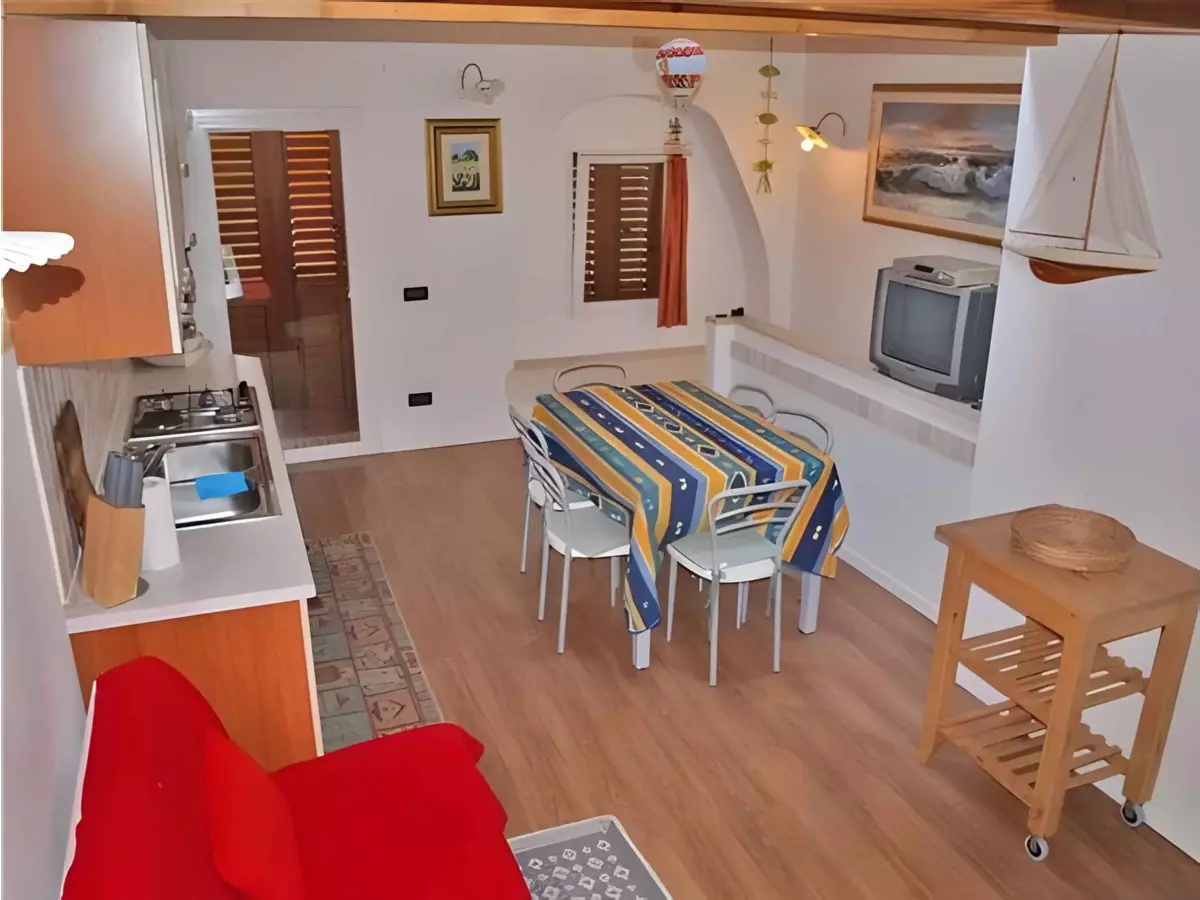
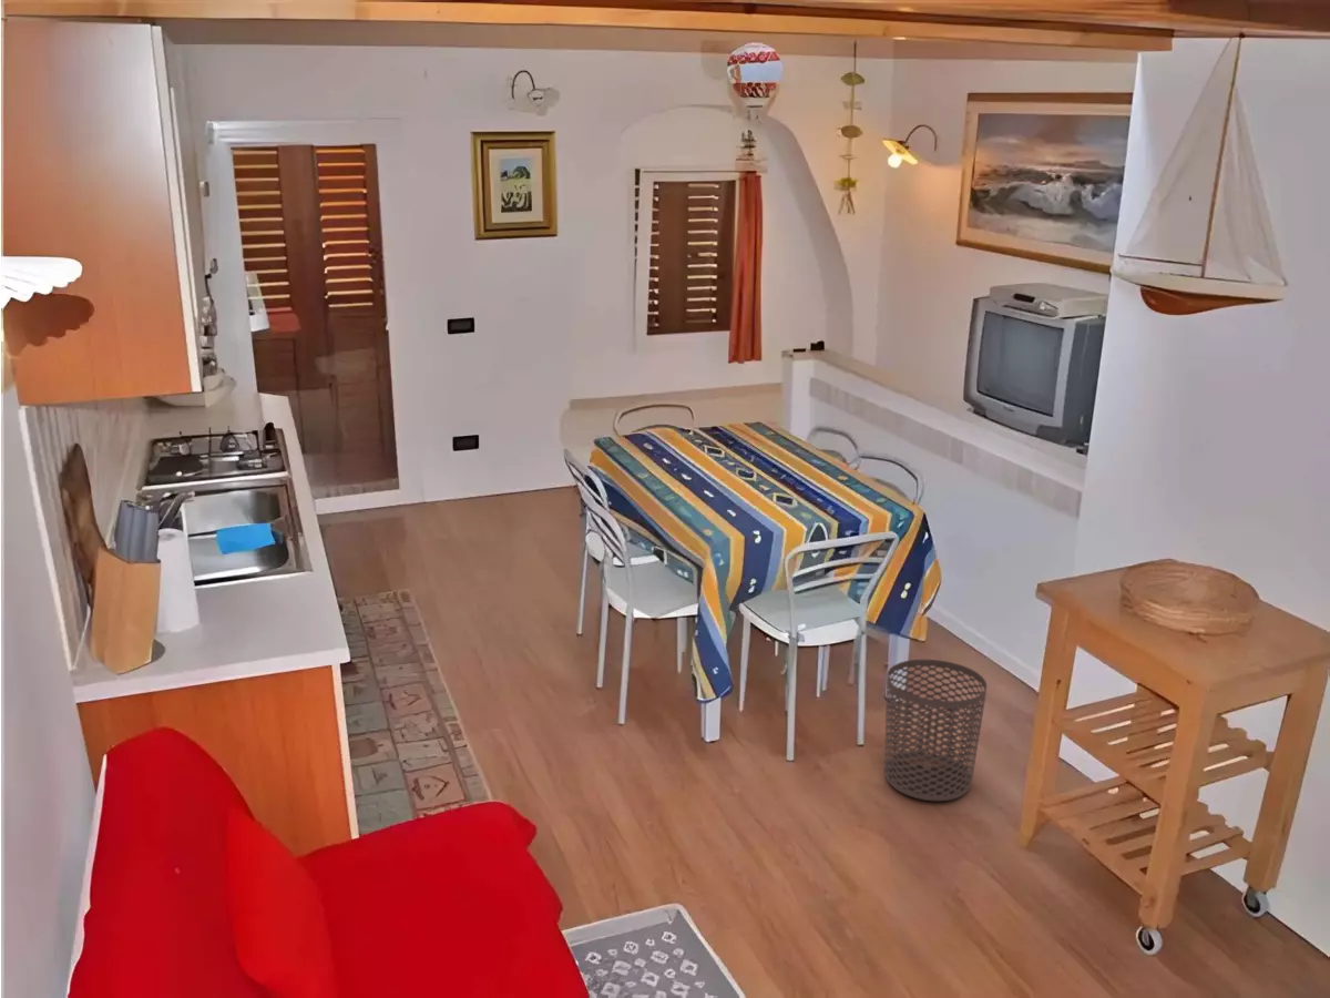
+ waste bin (931, 729)
